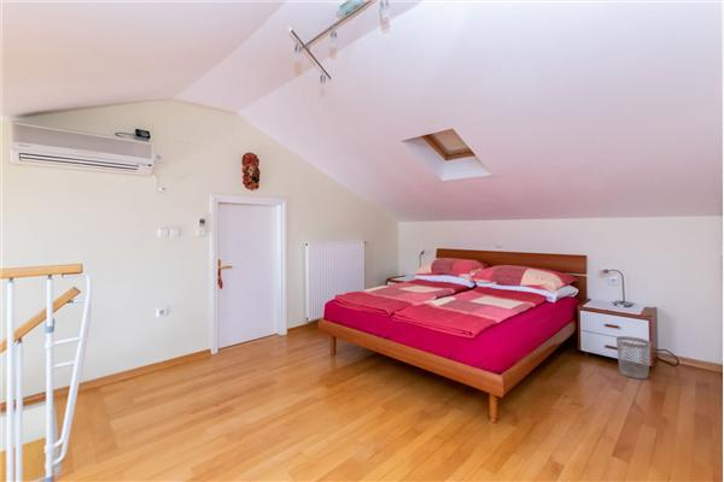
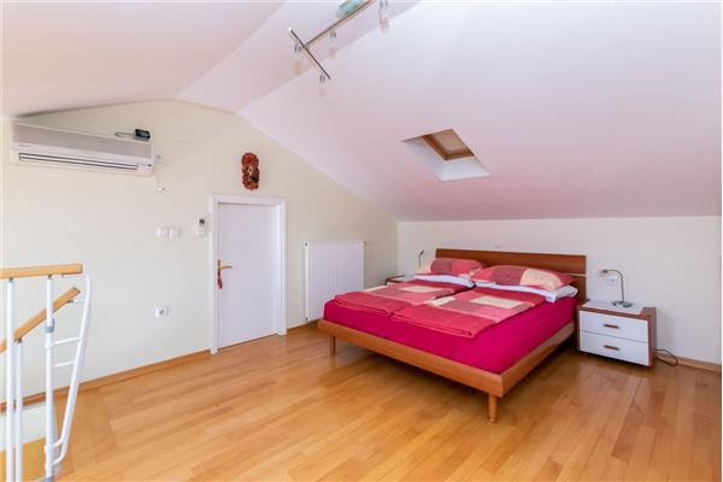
- wastebasket (632, 358)
